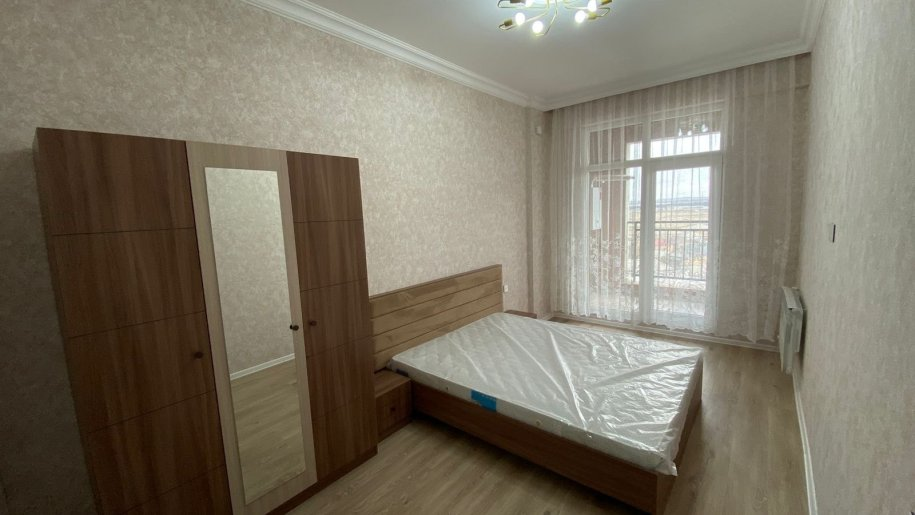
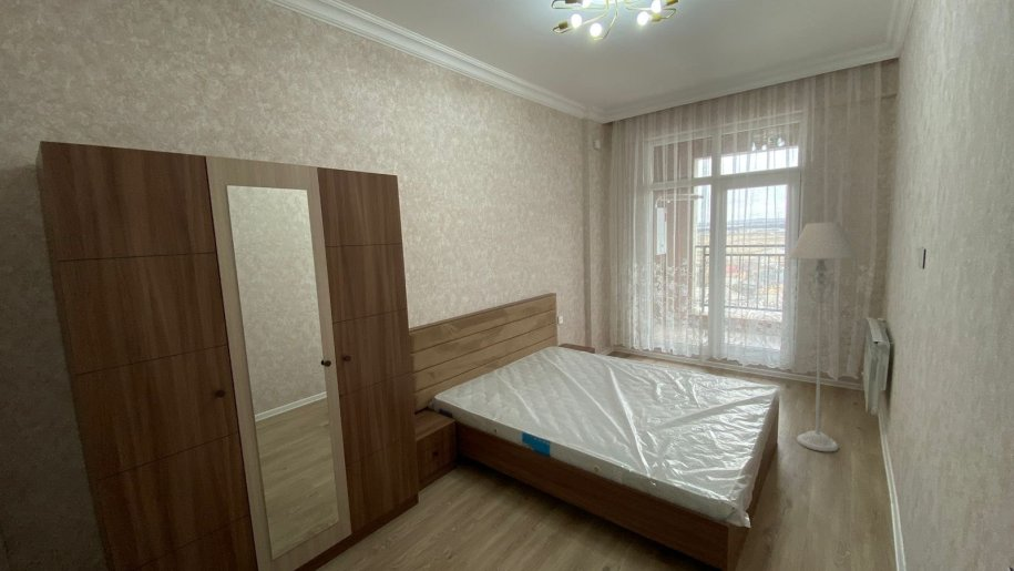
+ floor lamp (819, 336)
